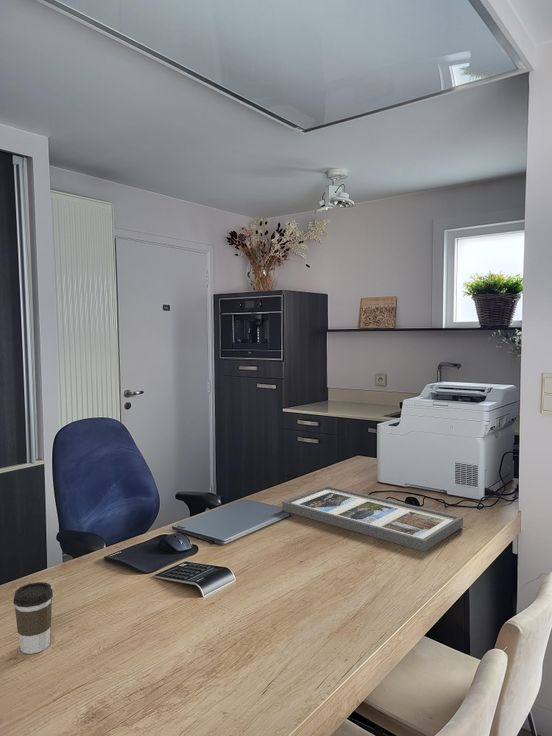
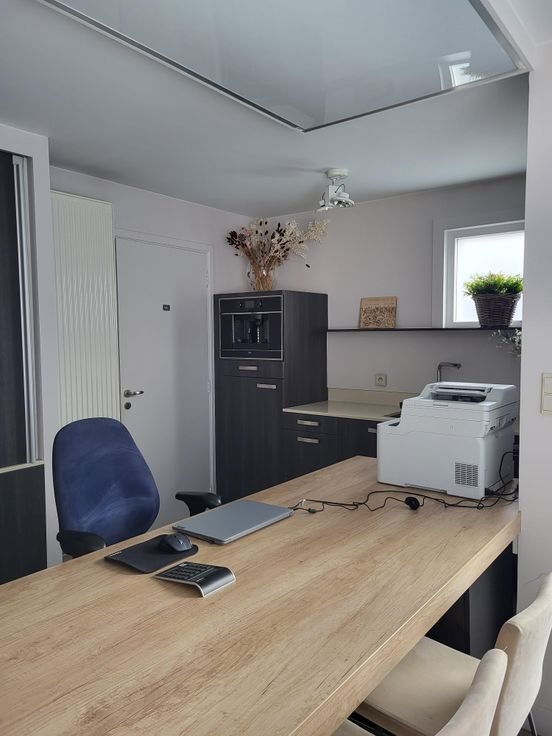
- photo frame (368, 513)
- coffee cup (34, 618)
